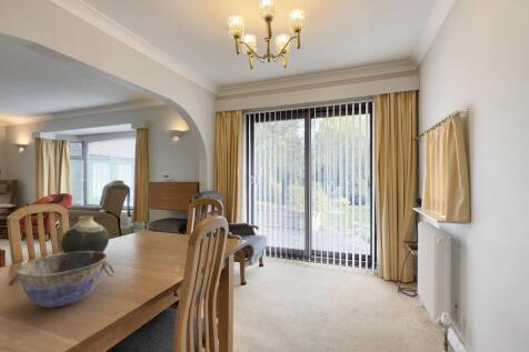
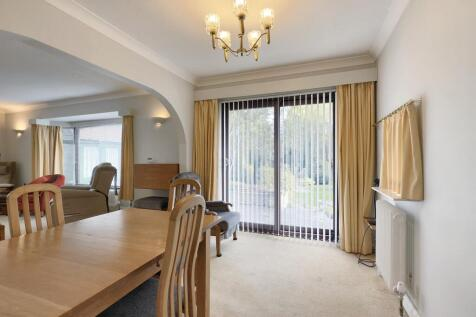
- vase (86, 240)
- bowl (64, 280)
